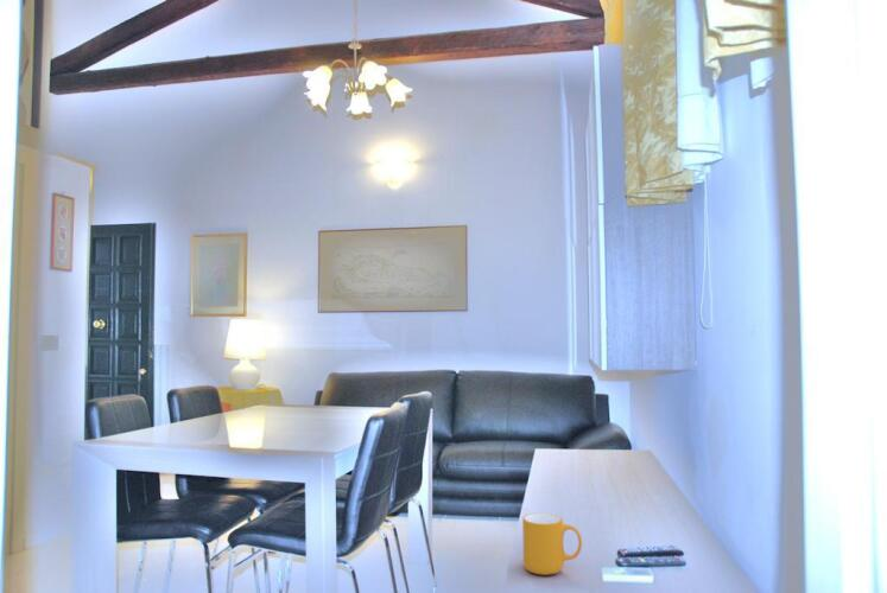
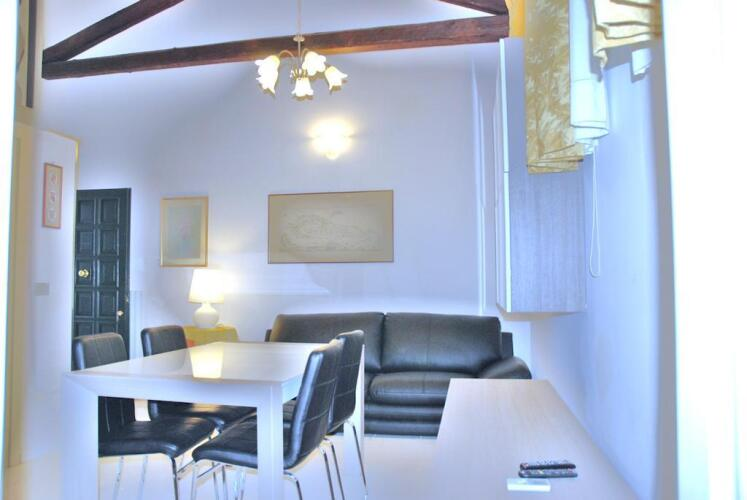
- mug (552, 544)
